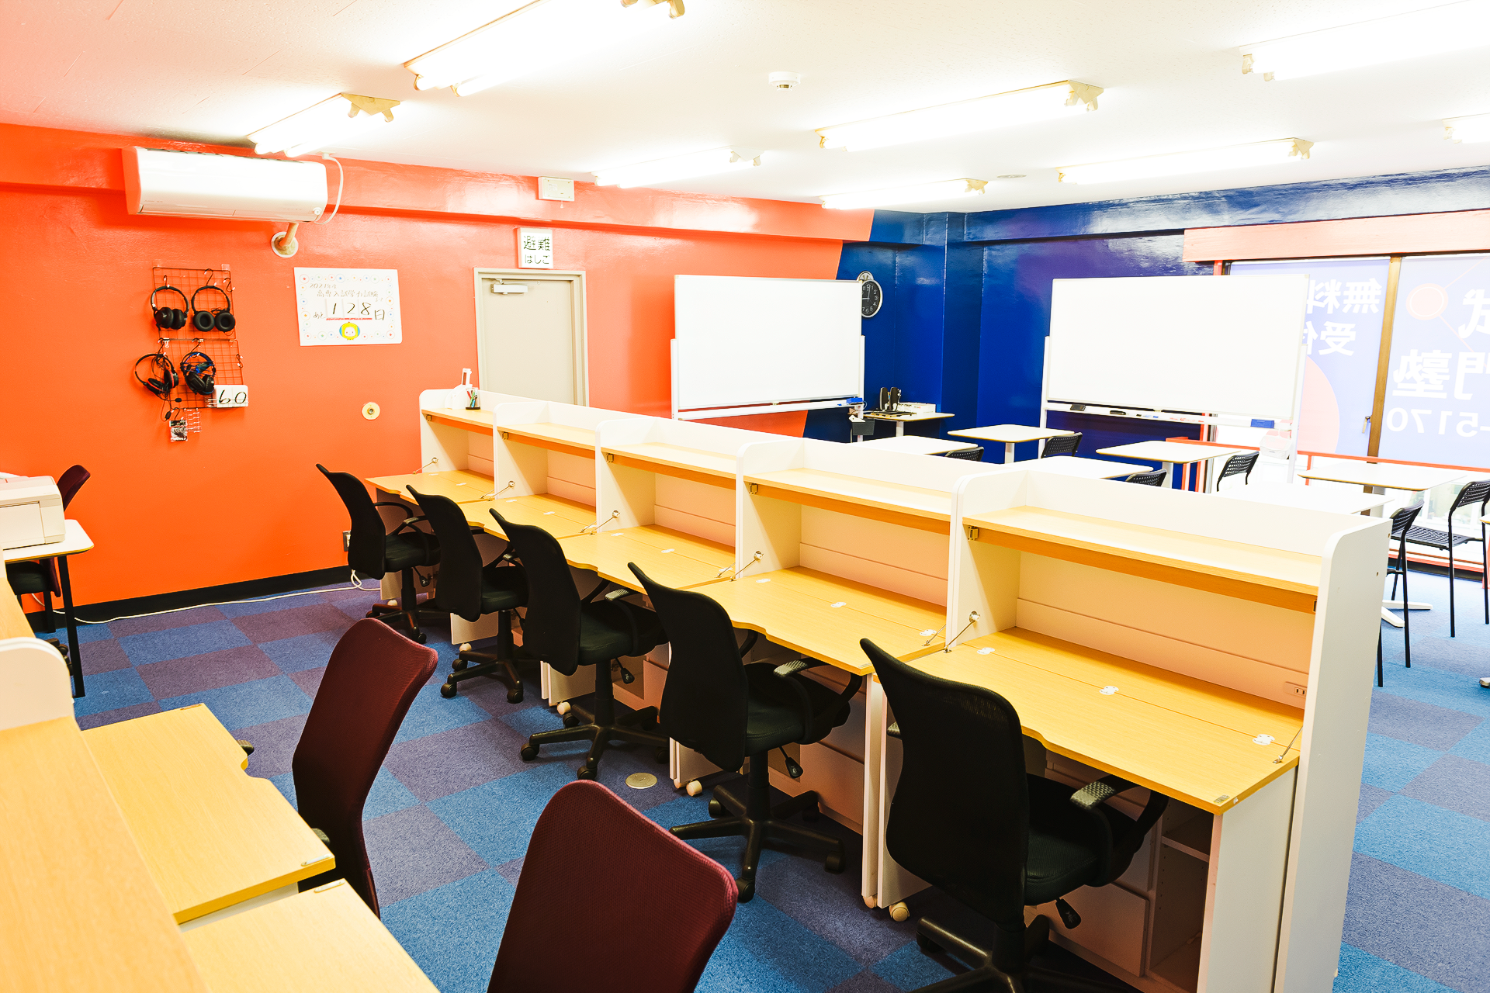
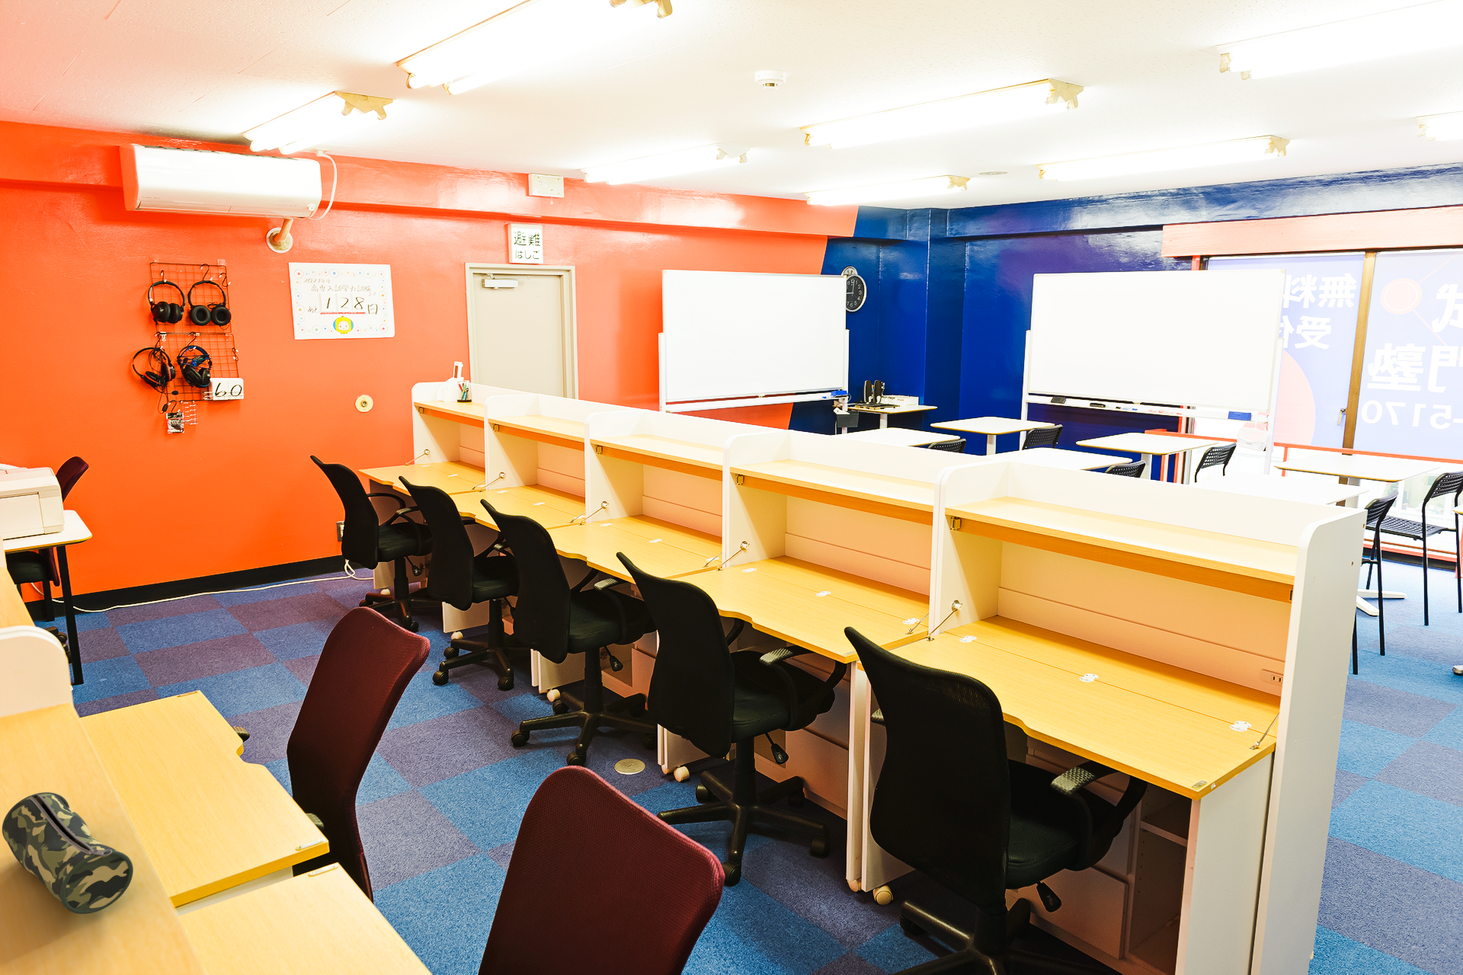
+ pencil case (67, 852)
